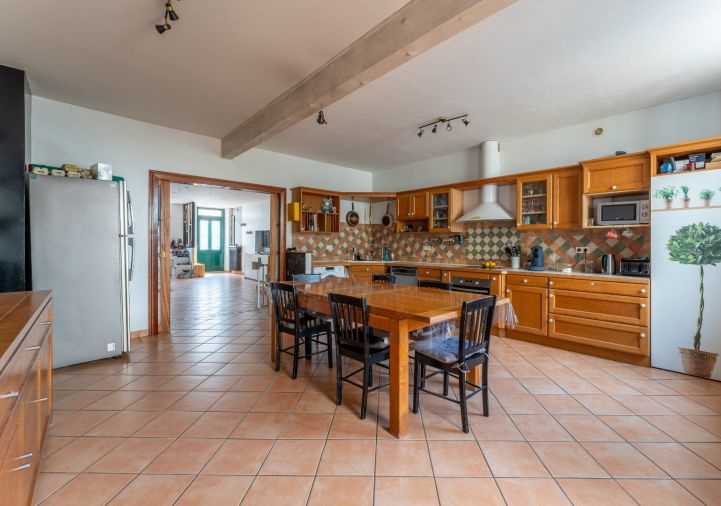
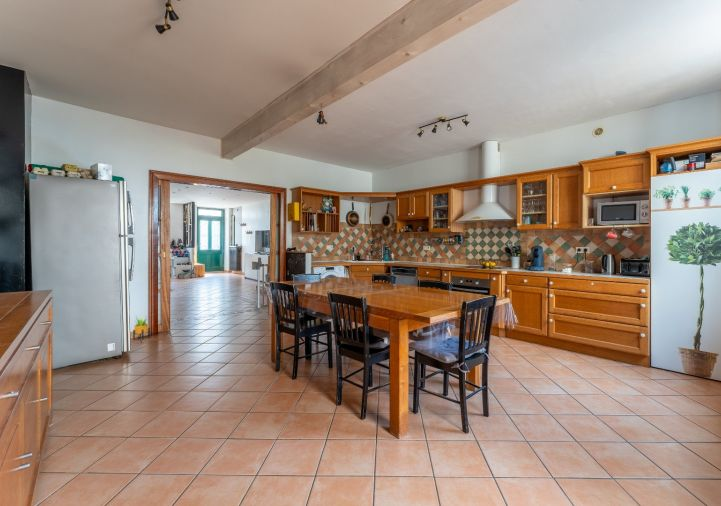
+ potted plant (141, 326)
